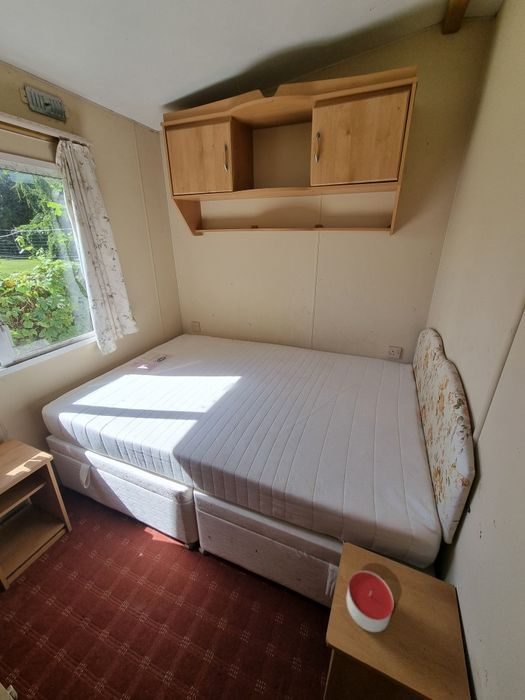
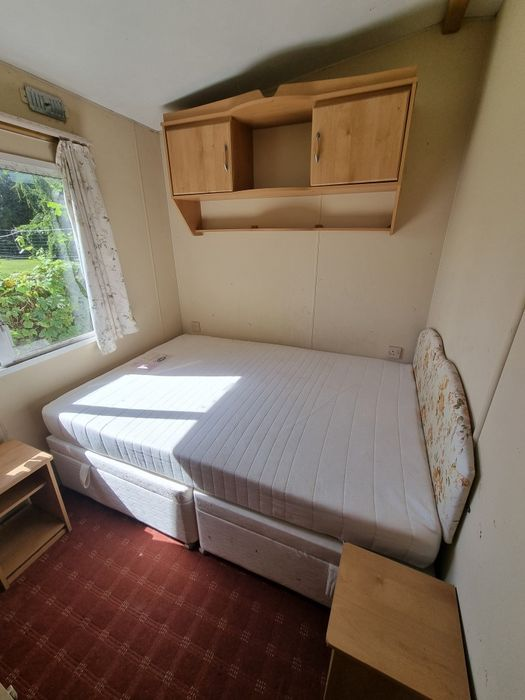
- candle (369, 599)
